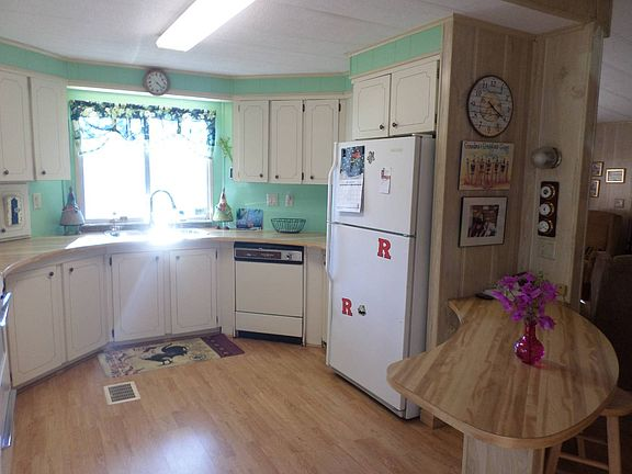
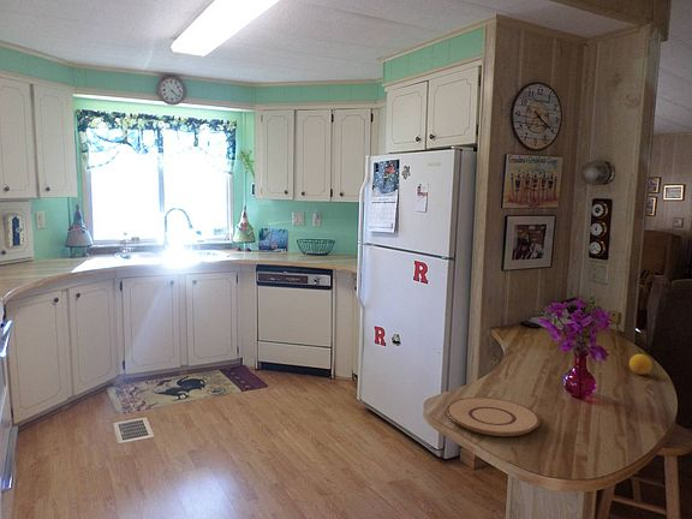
+ fruit (640, 364)
+ plate (491, 416)
